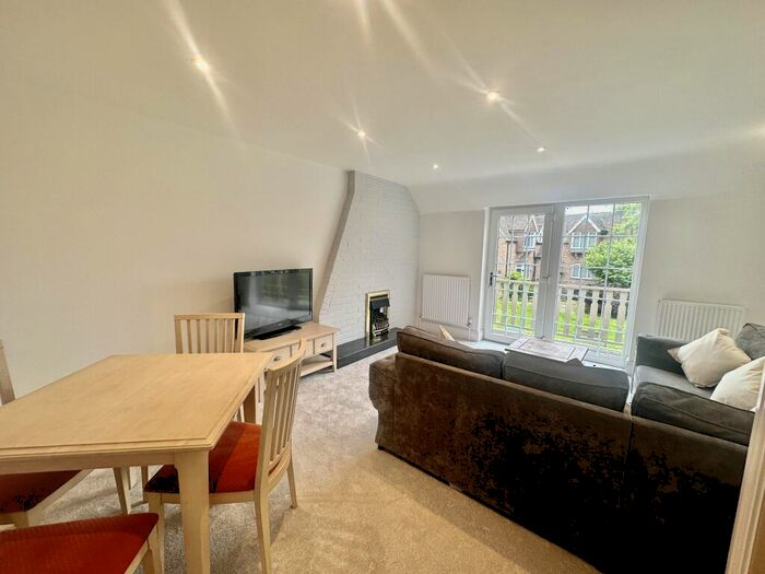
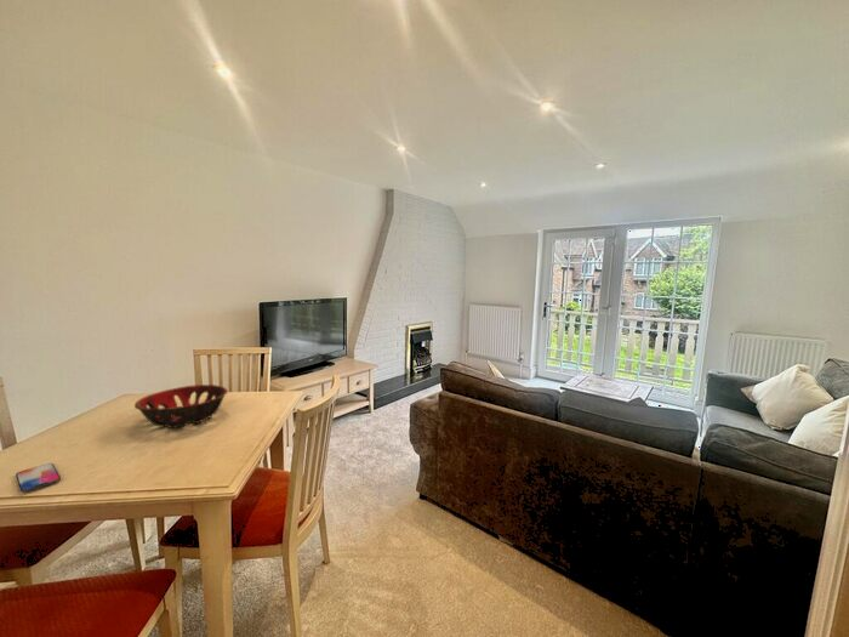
+ smartphone (38, 476)
+ decorative bowl (184, 406)
